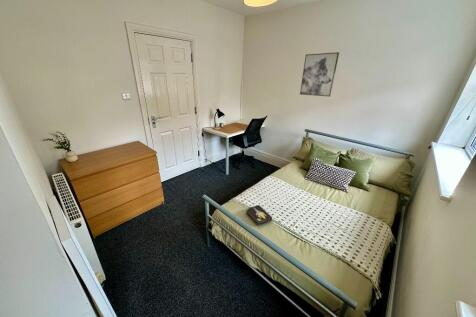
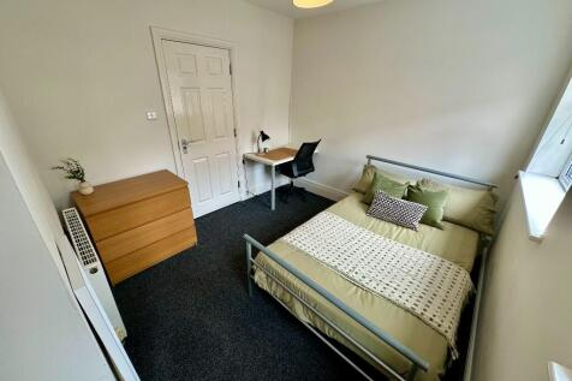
- wall art (317, 75)
- hardback book (258, 214)
